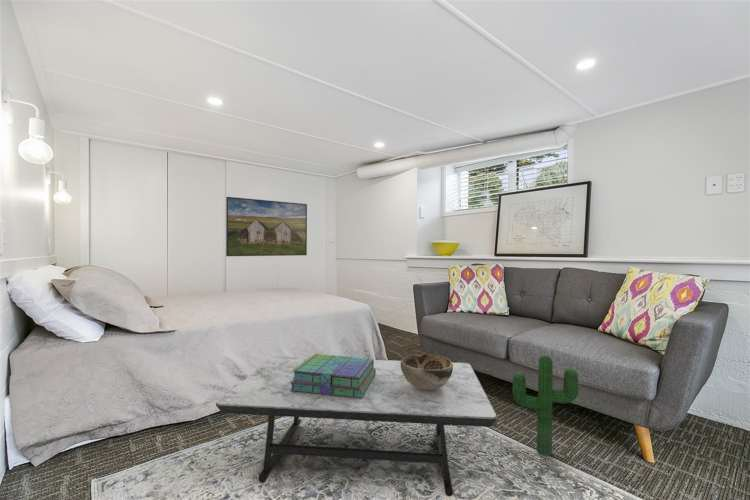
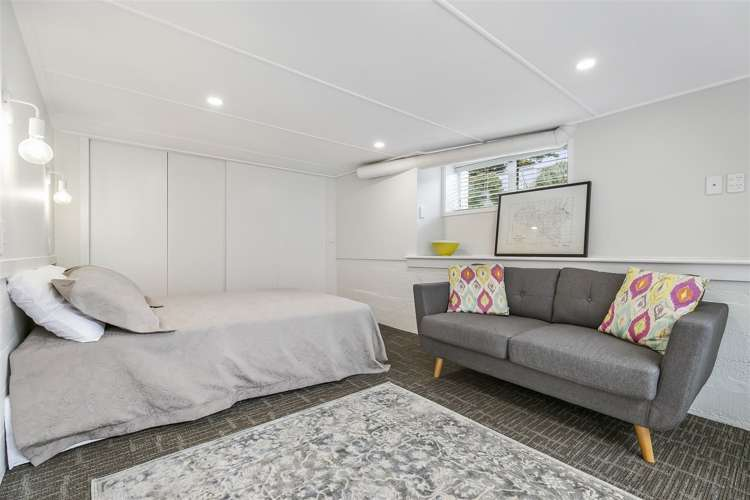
- decorative bowl (426, 373)
- coffee table (360, 417)
- decorative plant (544, 402)
- stack of books (335, 372)
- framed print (269, 228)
